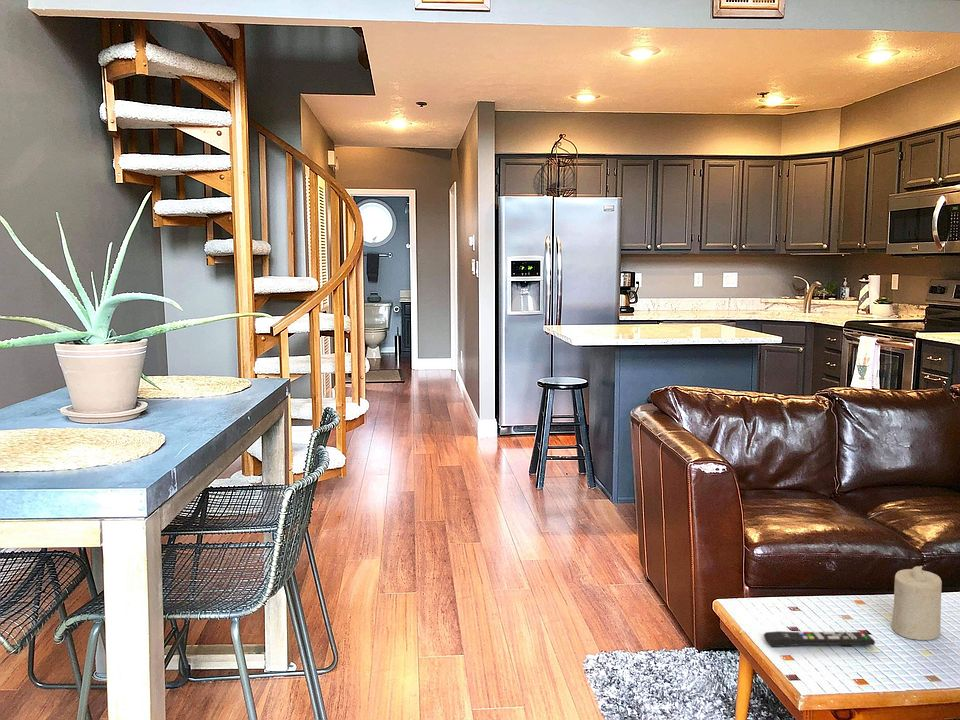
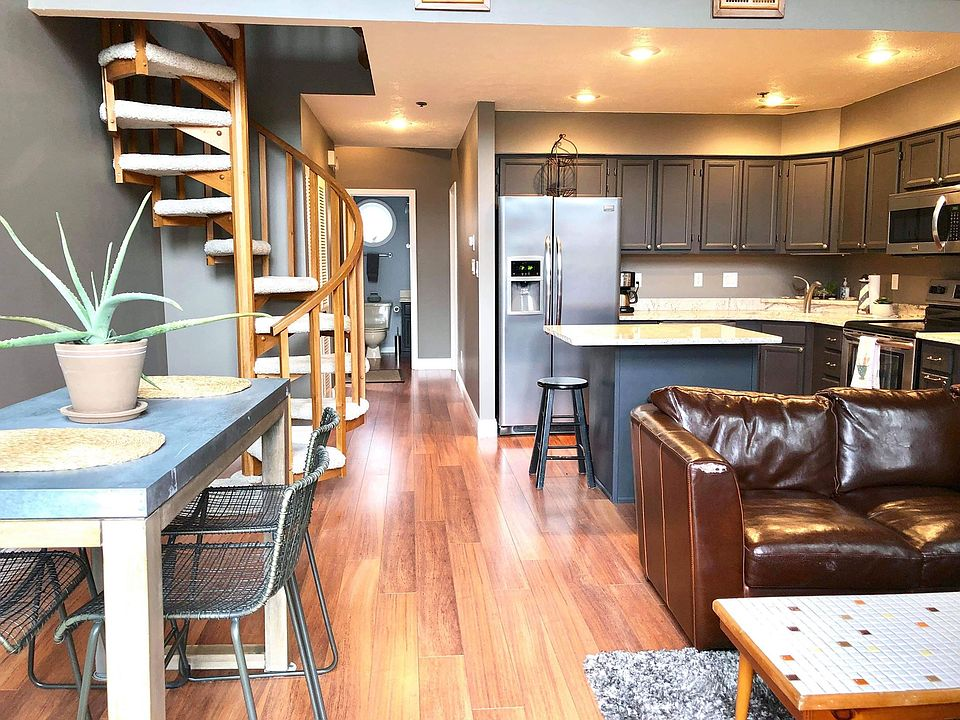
- candle (917, 598)
- remote control (818, 638)
